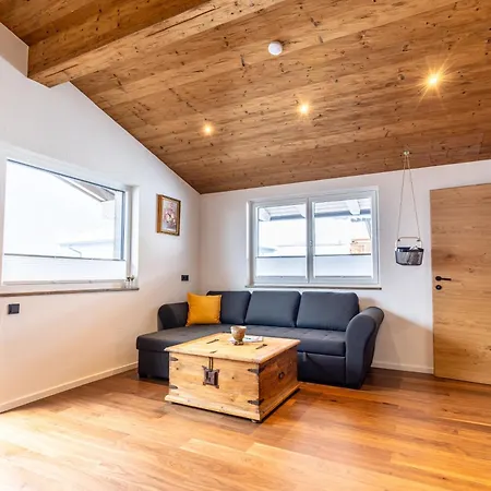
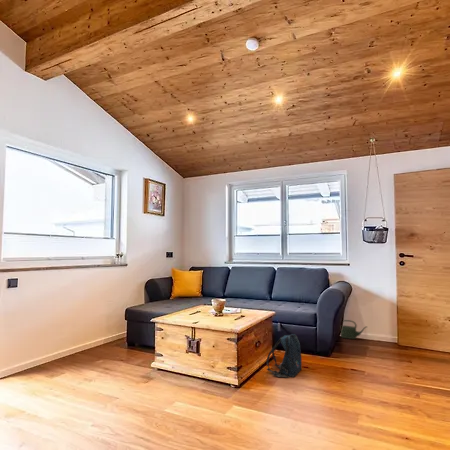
+ backpack (285, 352)
+ watering can (351, 329)
